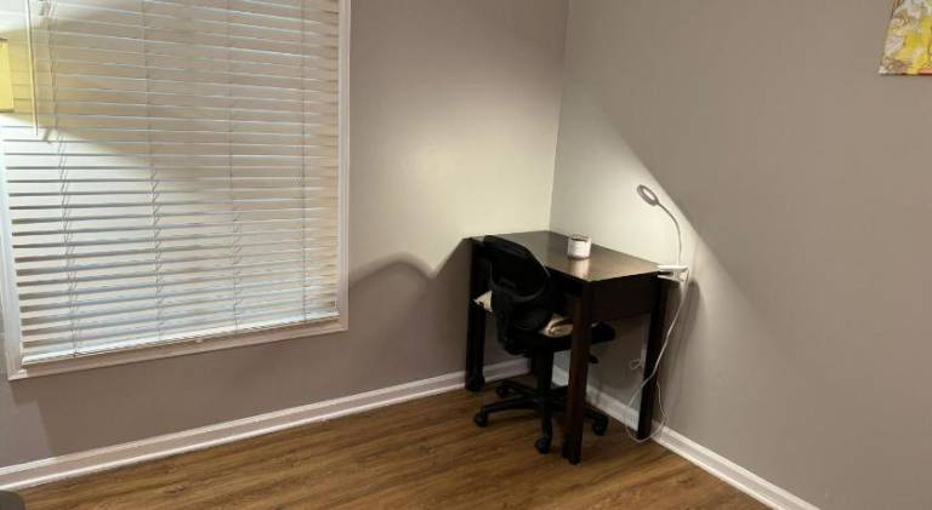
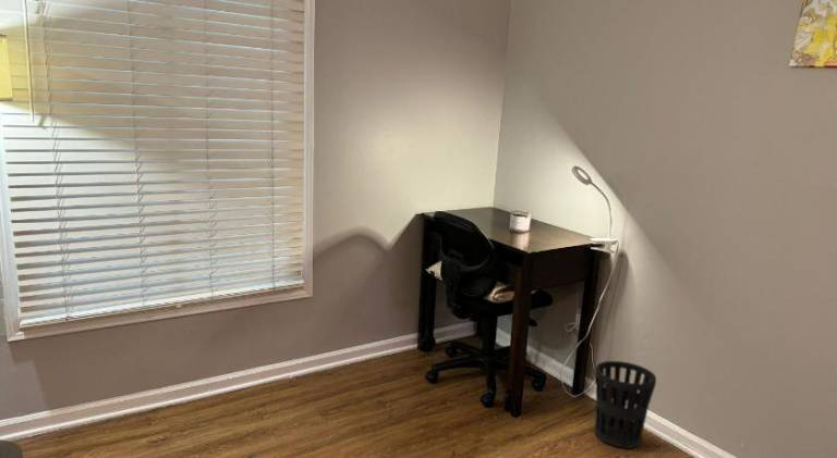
+ wastebasket (621, 404)
